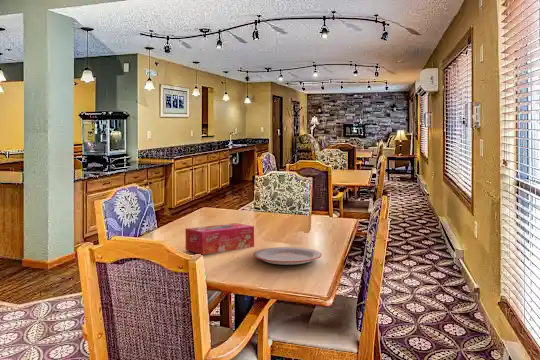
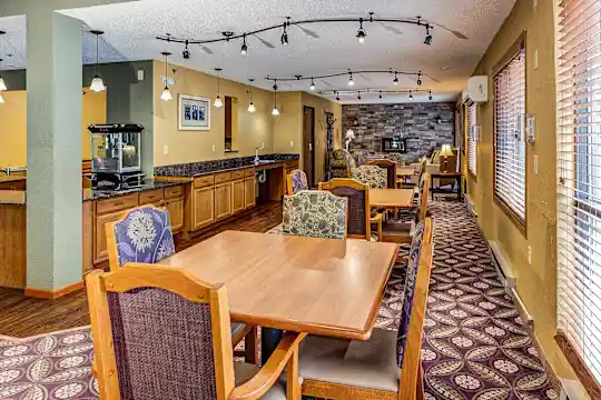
- tissue box (220, 237)
- plate (287, 256)
